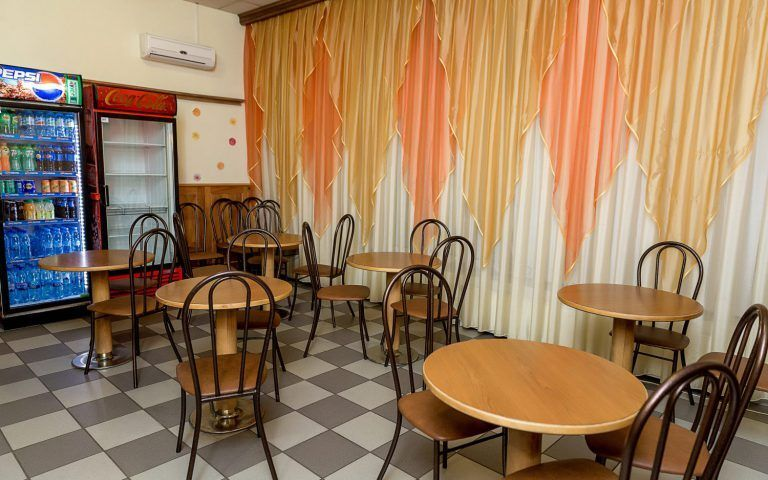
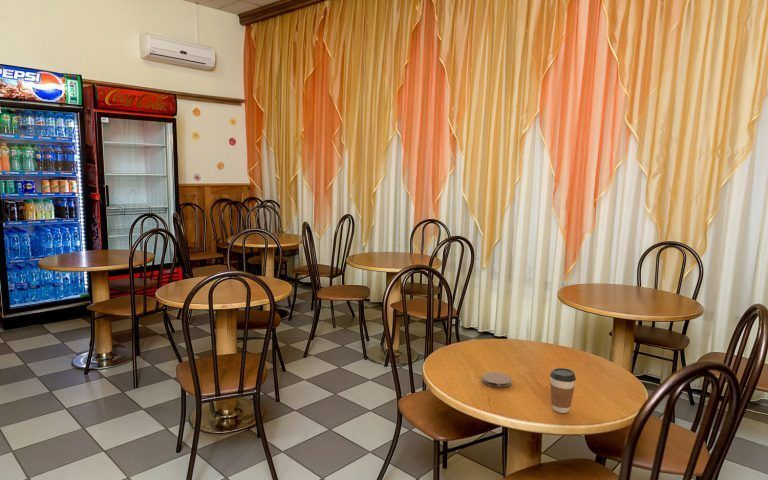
+ coffee cup (561, 390)
+ coaster (496, 379)
